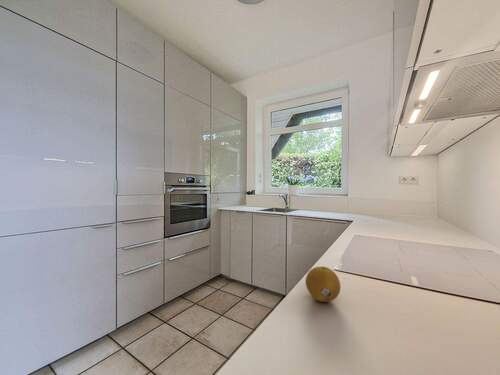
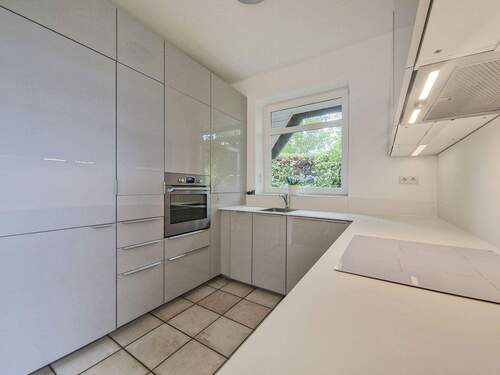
- fruit (322, 283)
